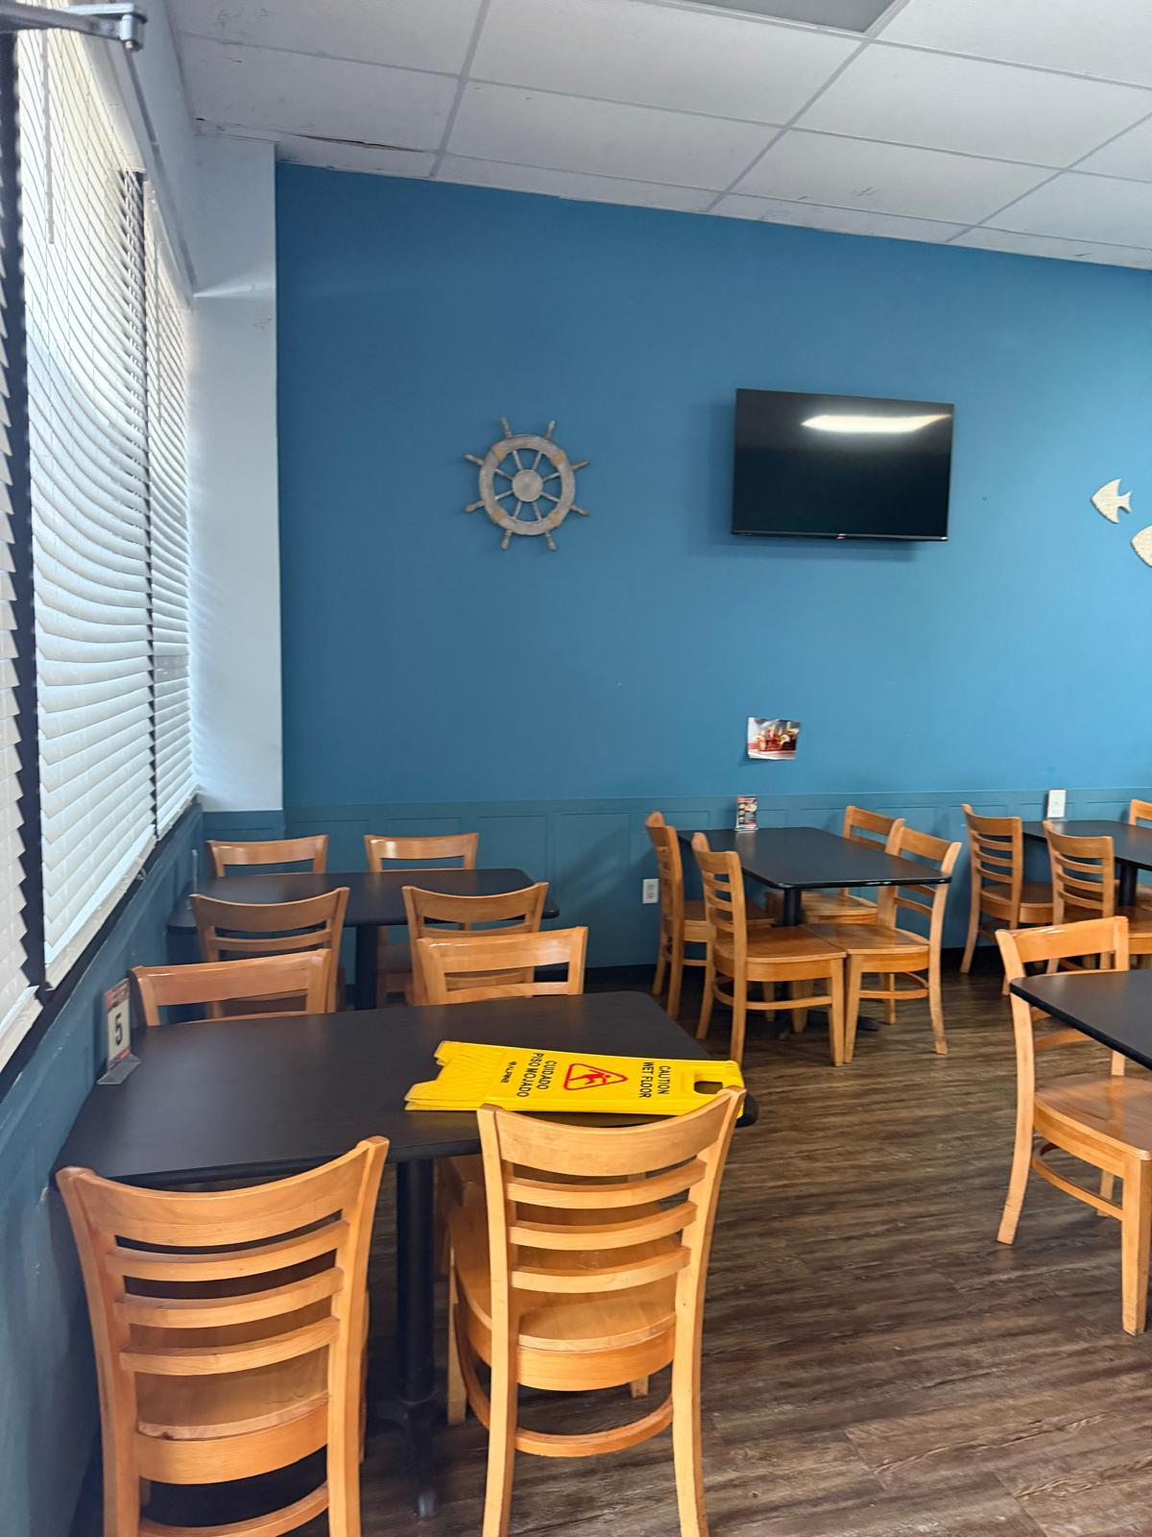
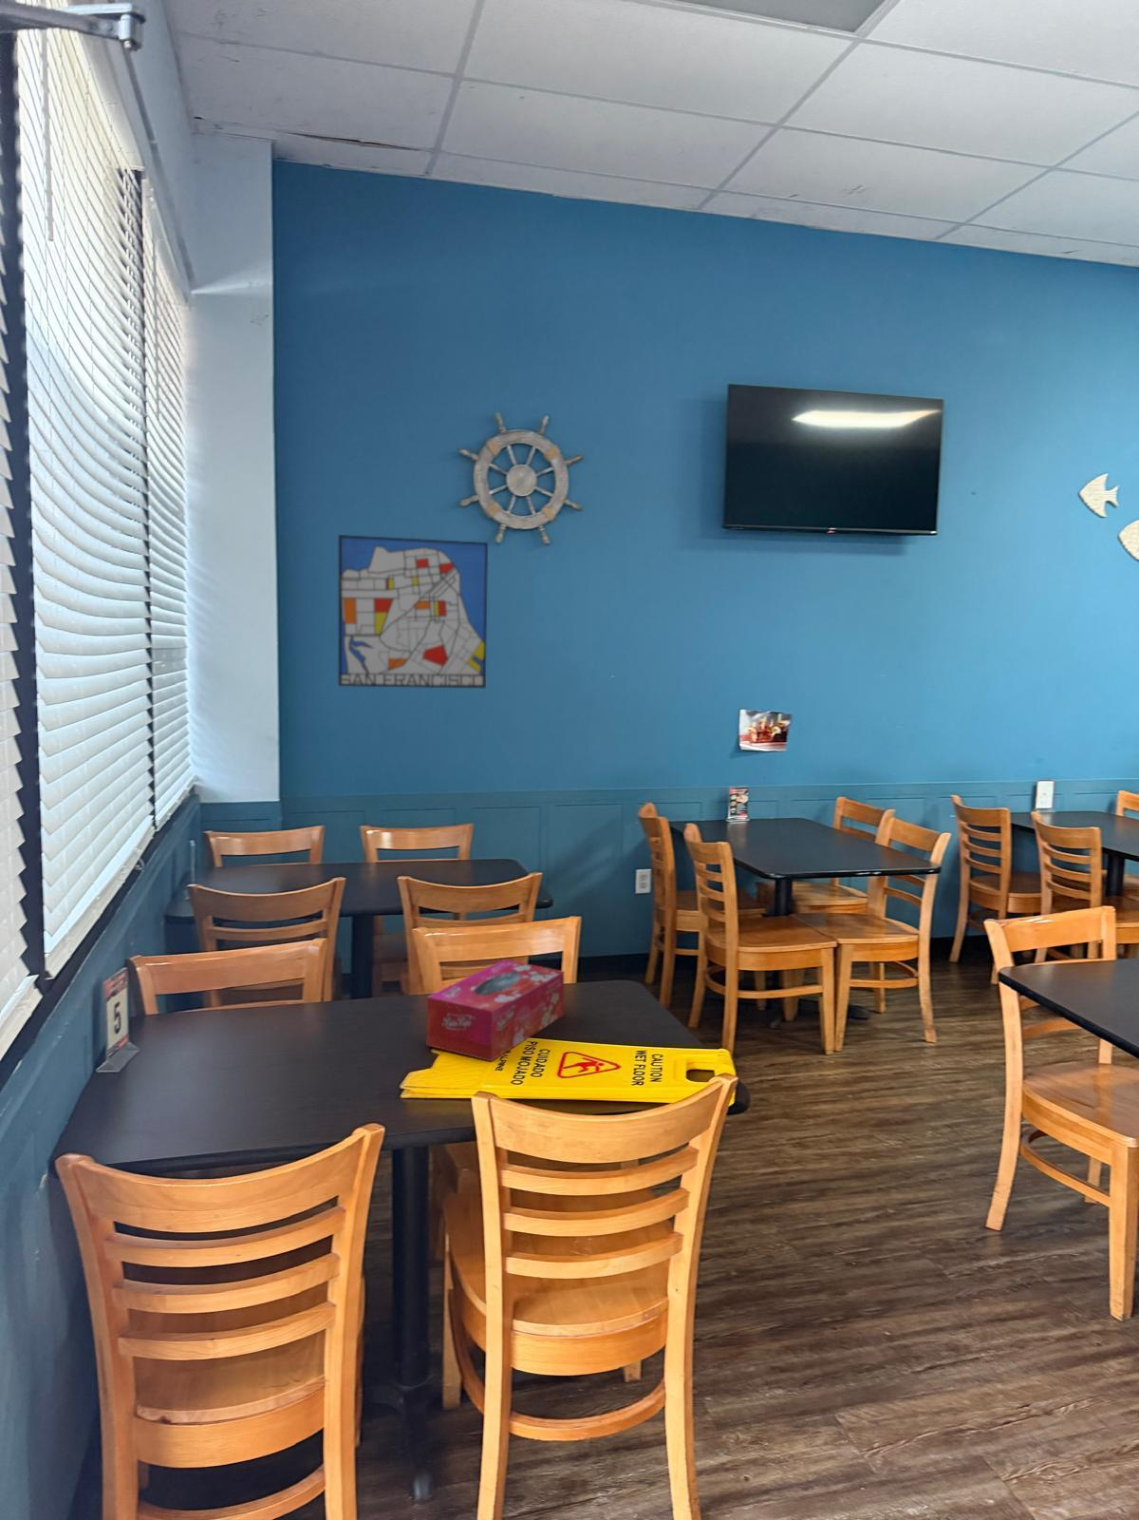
+ tissue box (498, 1007)
+ wall art (414, 613)
